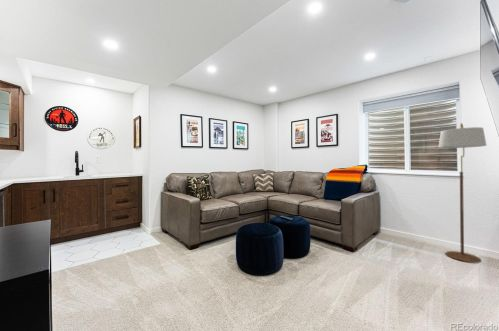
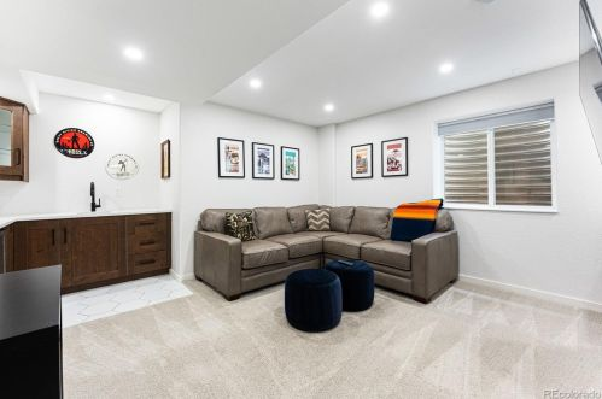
- floor lamp (461, 189)
